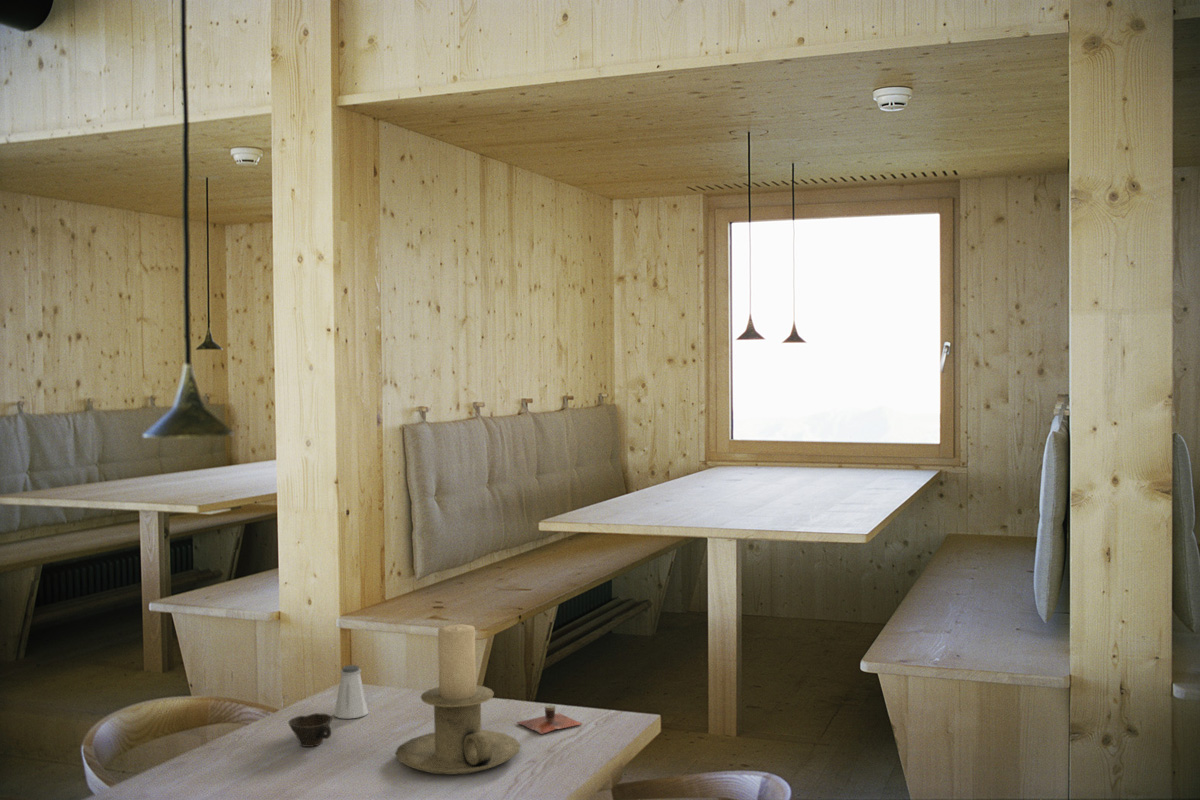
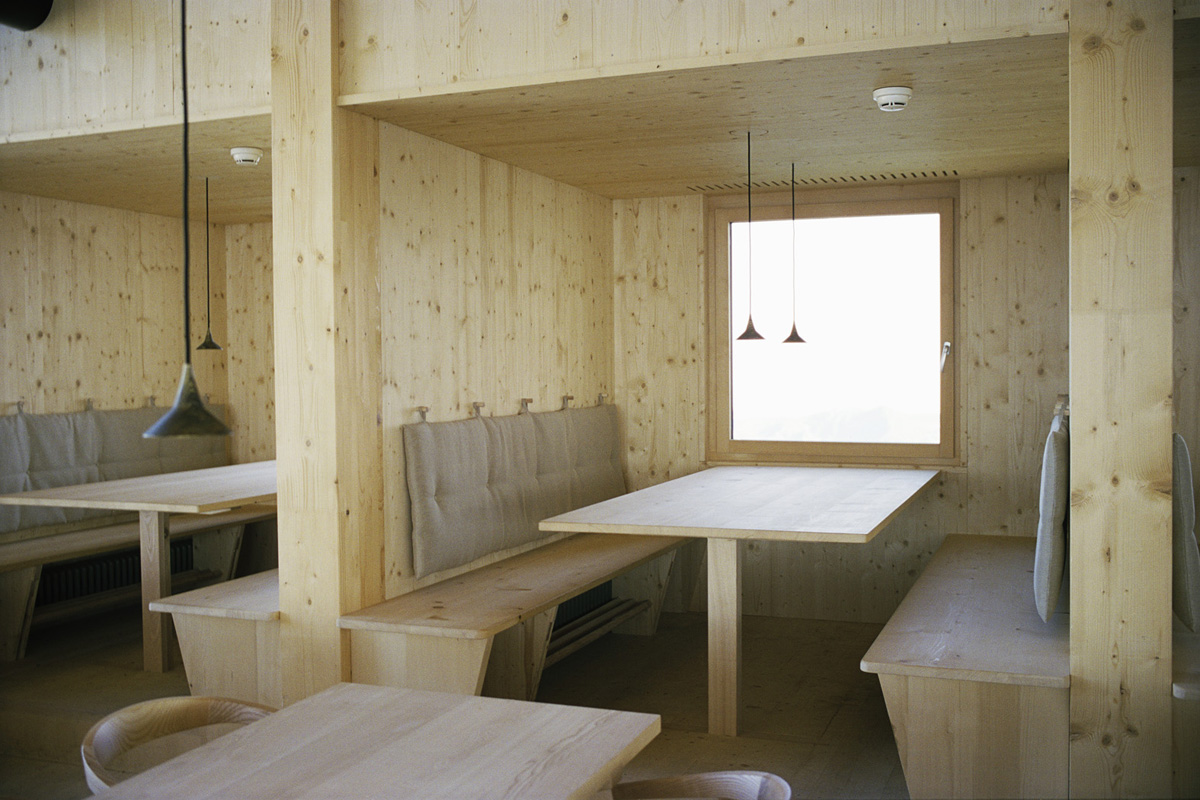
- cup (312, 731)
- candle holder (457, 691)
- saltshaker (351, 690)
- cup (549, 715)
